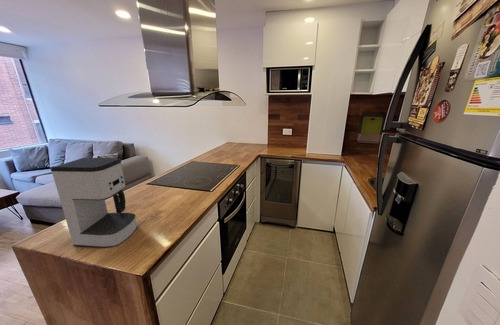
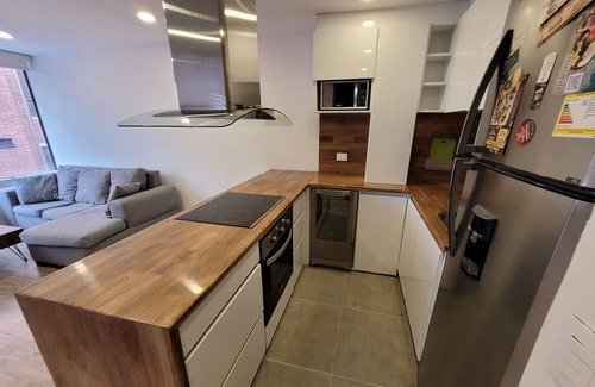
- coffee maker (104, 199)
